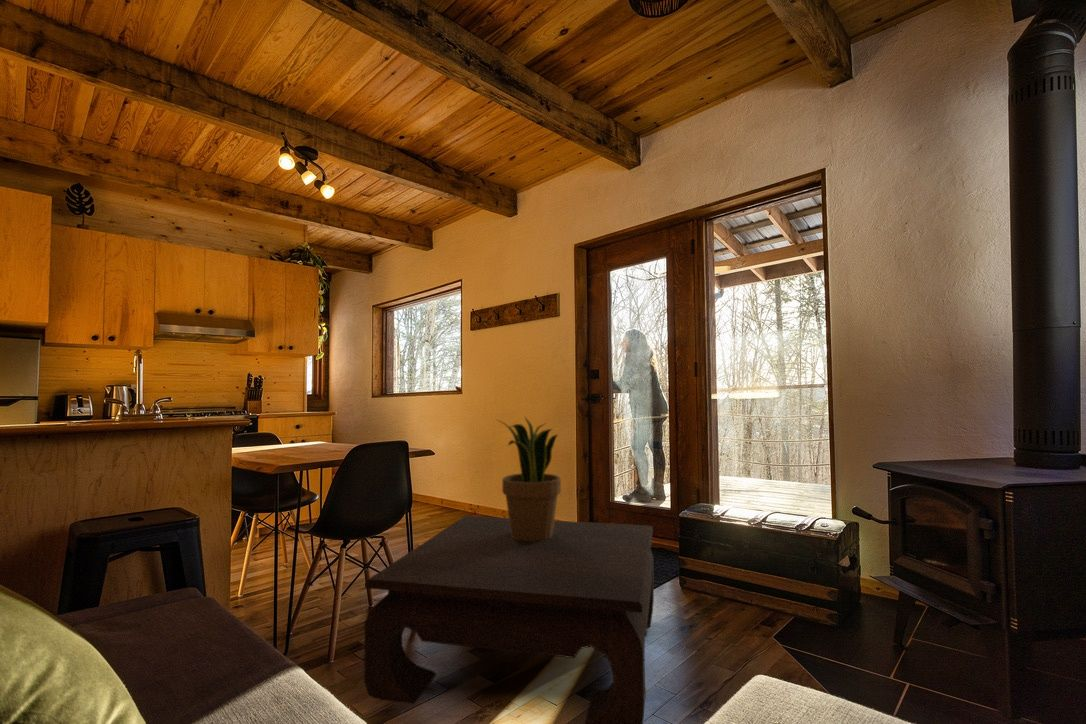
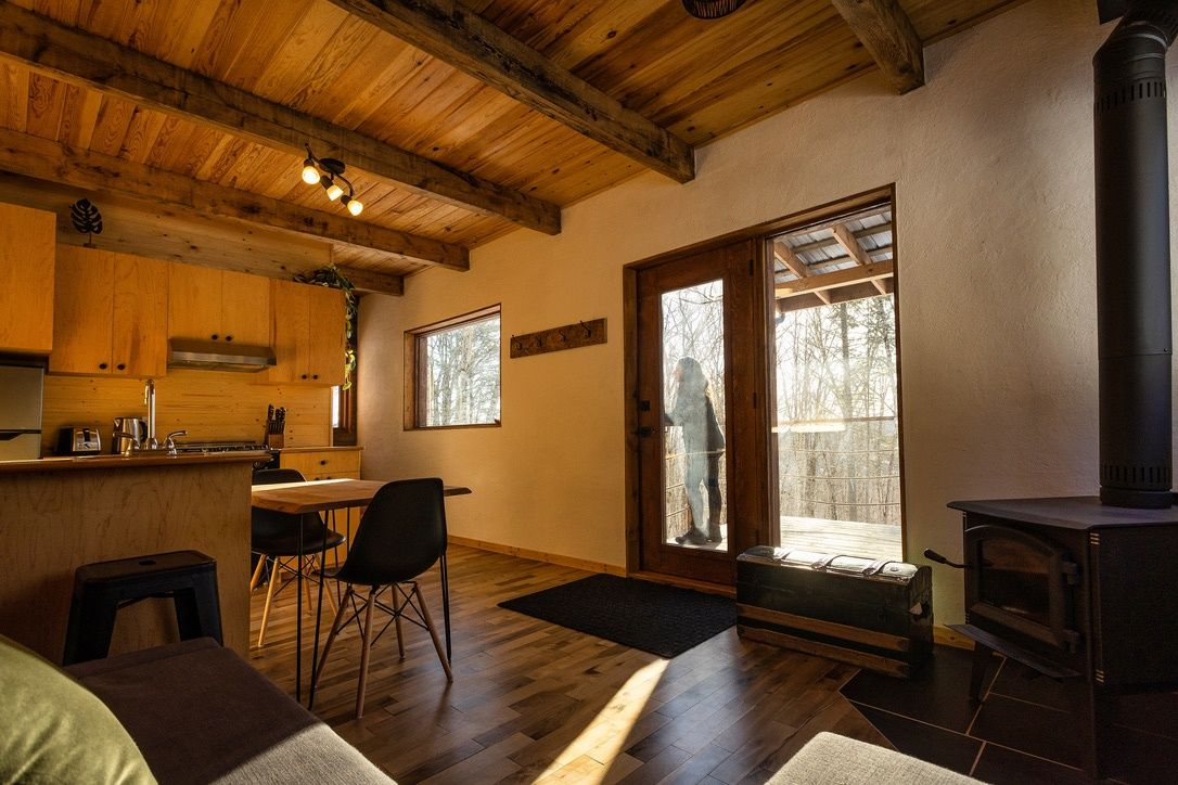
- coffee table (531, 600)
- potted plant (526, 475)
